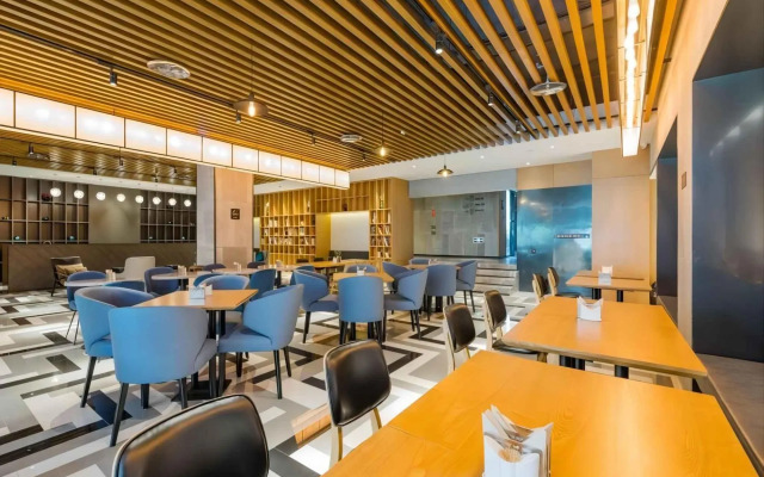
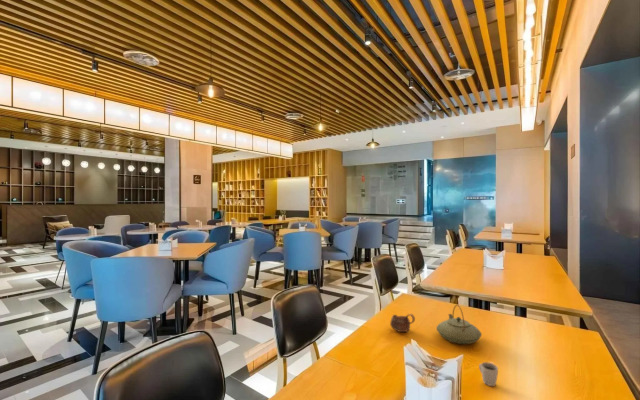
+ cup (401, 321)
+ teapot (457, 320)
+ cup (487, 367)
